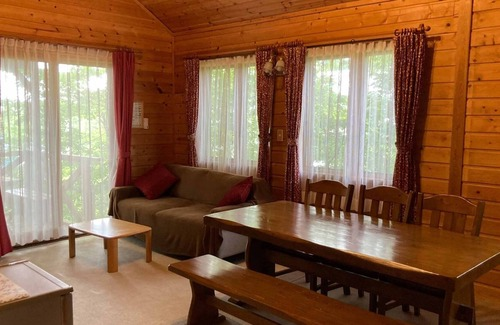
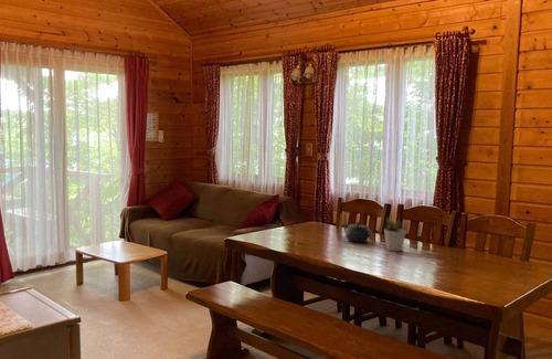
+ teapot (355, 231)
+ potted plant (394, 232)
